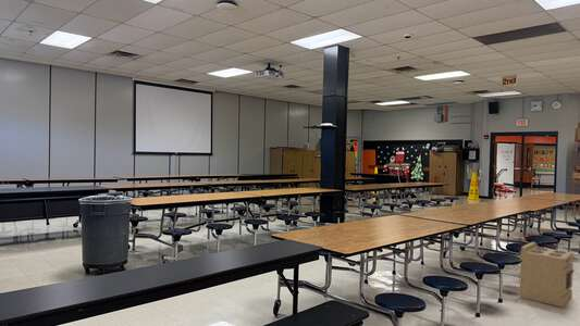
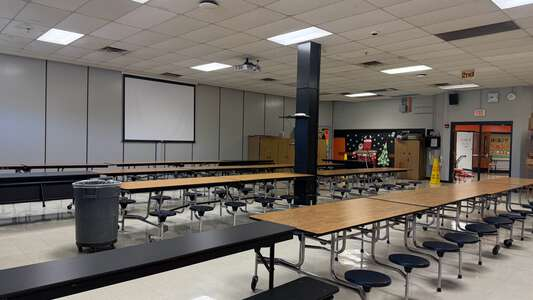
- cardboard box (547, 273)
